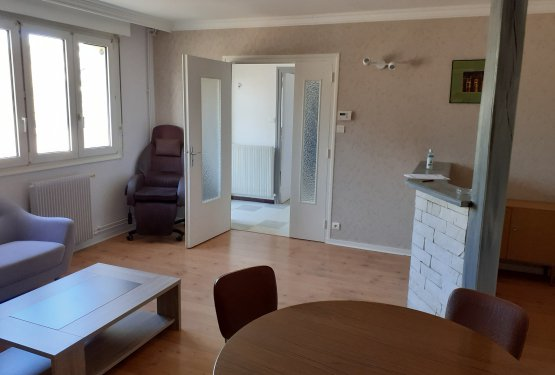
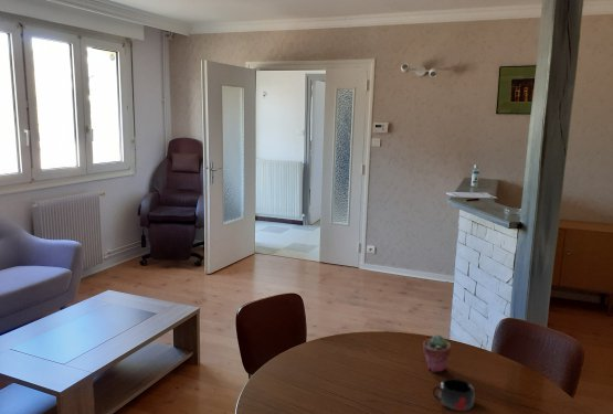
+ mug (453, 393)
+ potted succulent (436, 351)
